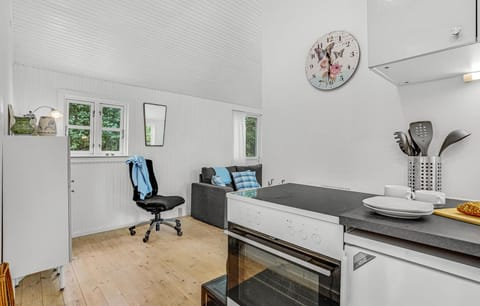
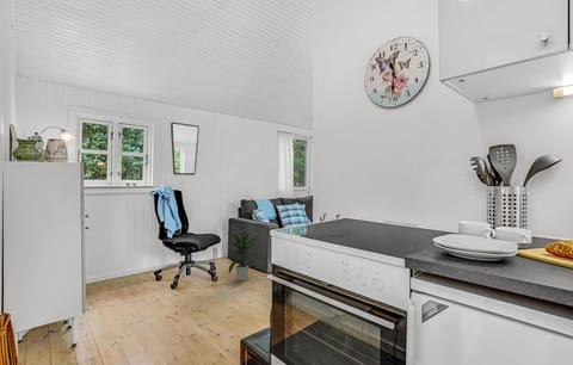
+ indoor plant (240, 254)
